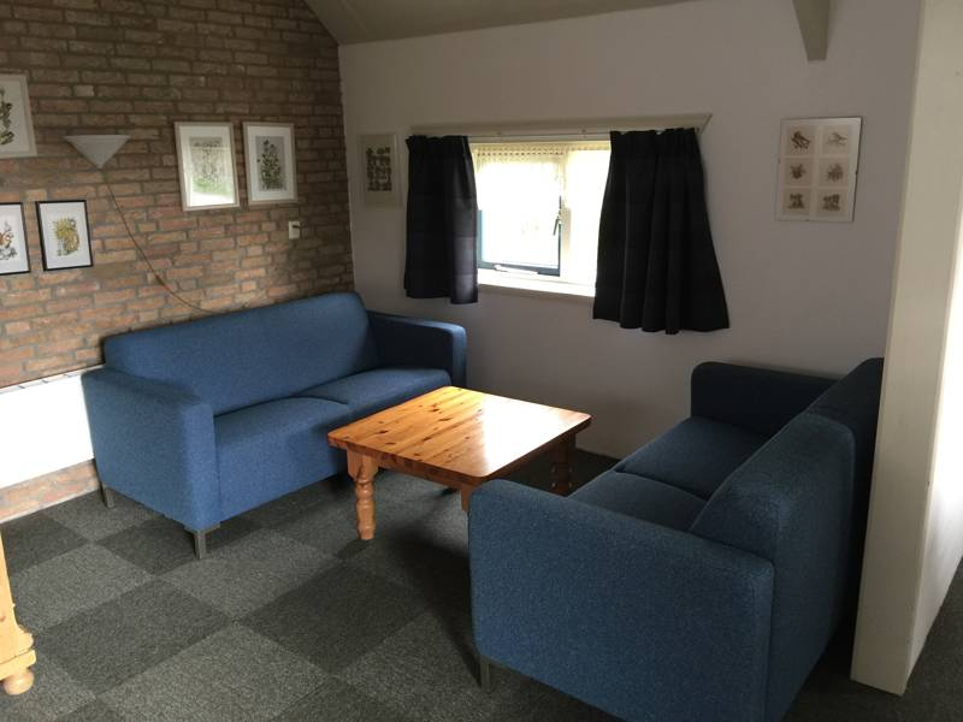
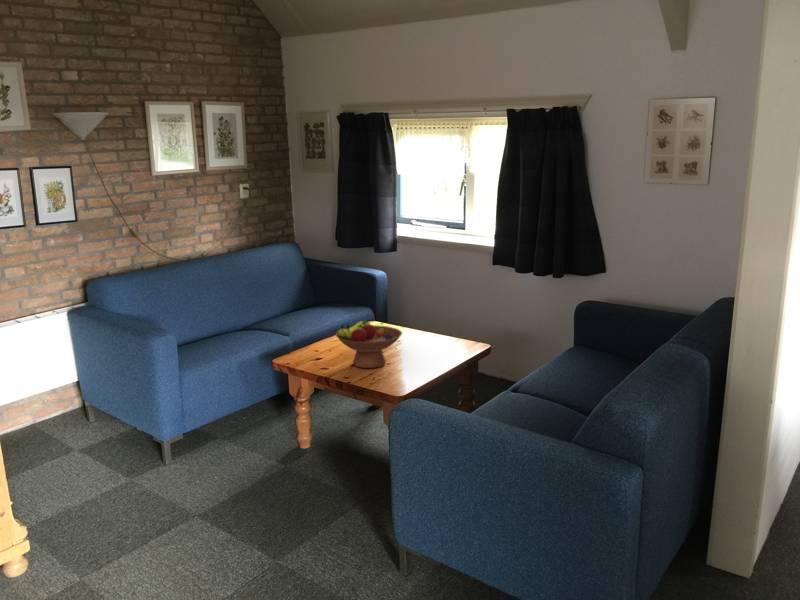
+ fruit bowl (369, 342)
